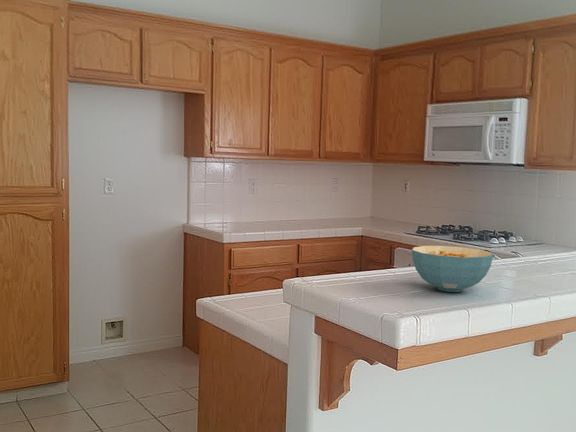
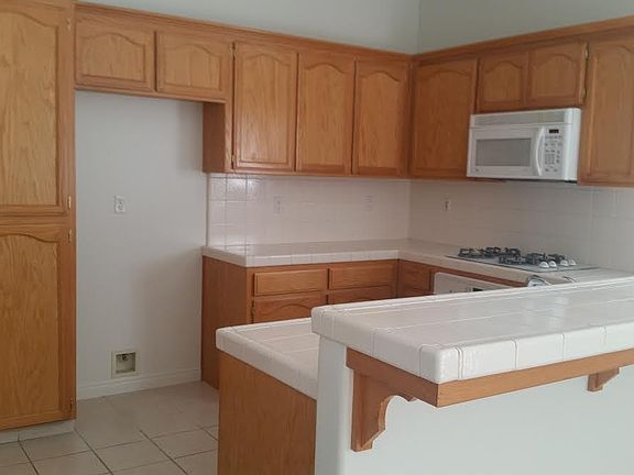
- cereal bowl (450, 270)
